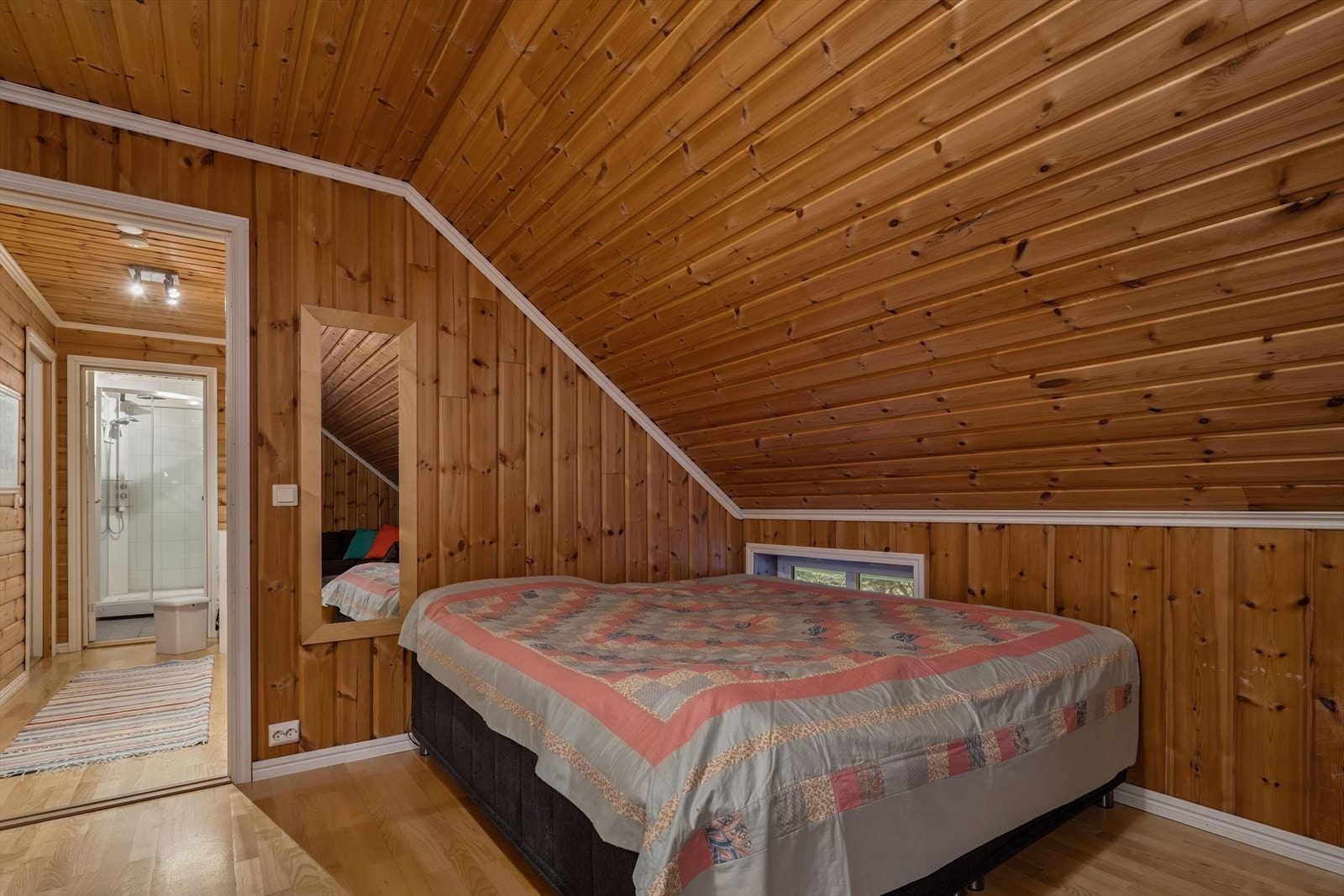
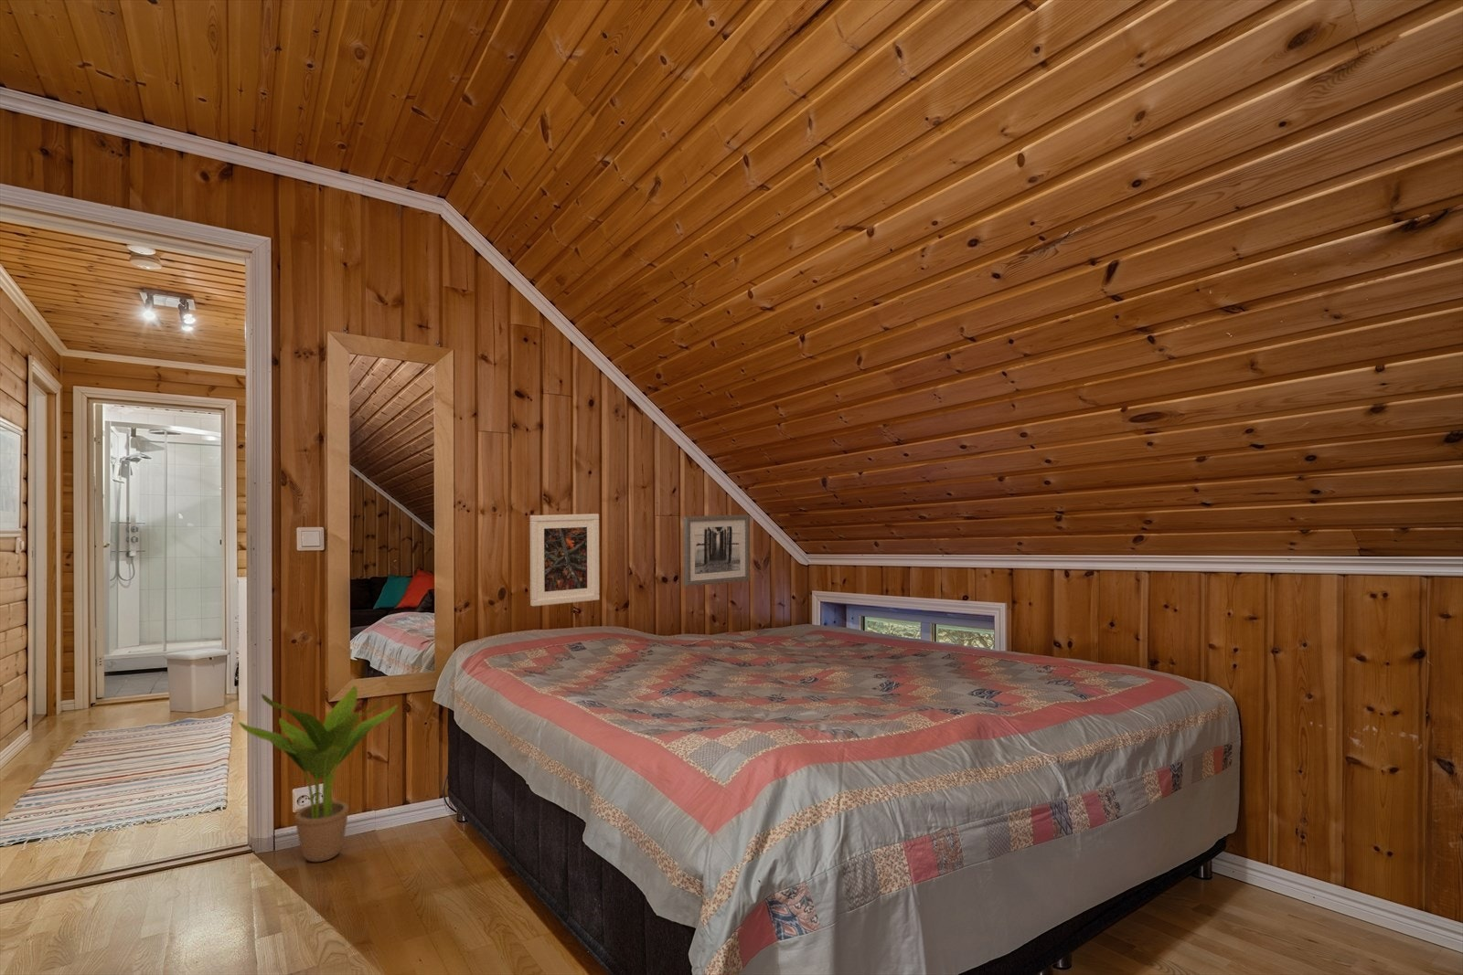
+ wall art (717, 550)
+ potted plant (329, 769)
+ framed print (565, 558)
